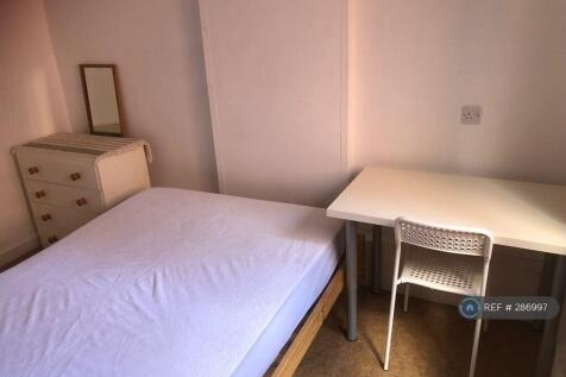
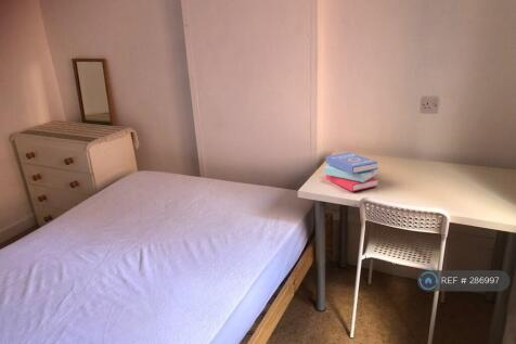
+ book (350, 170)
